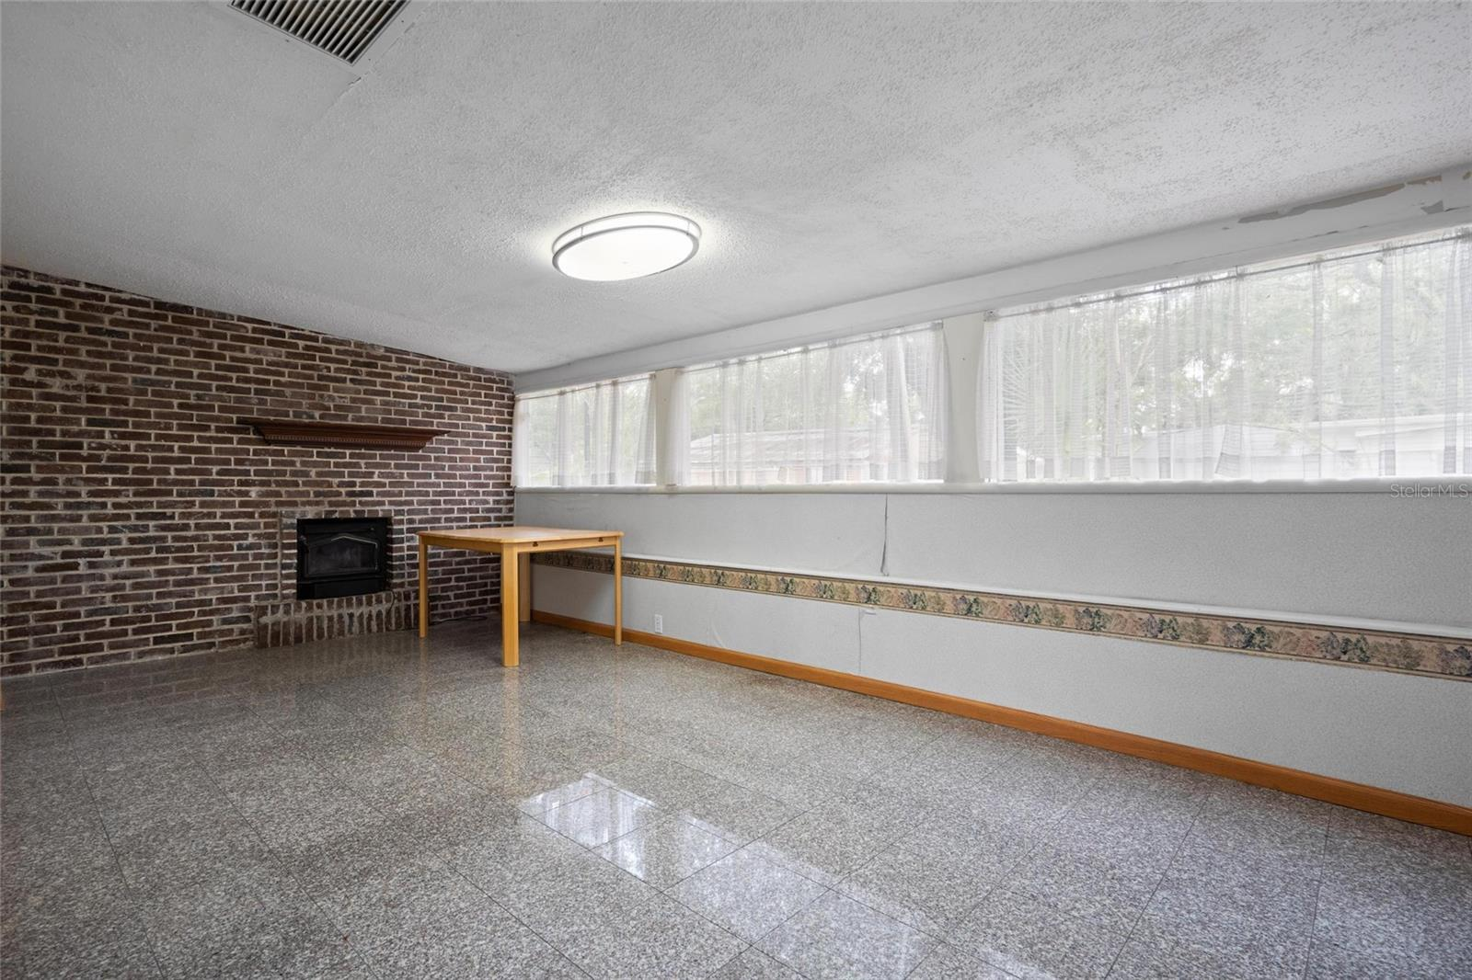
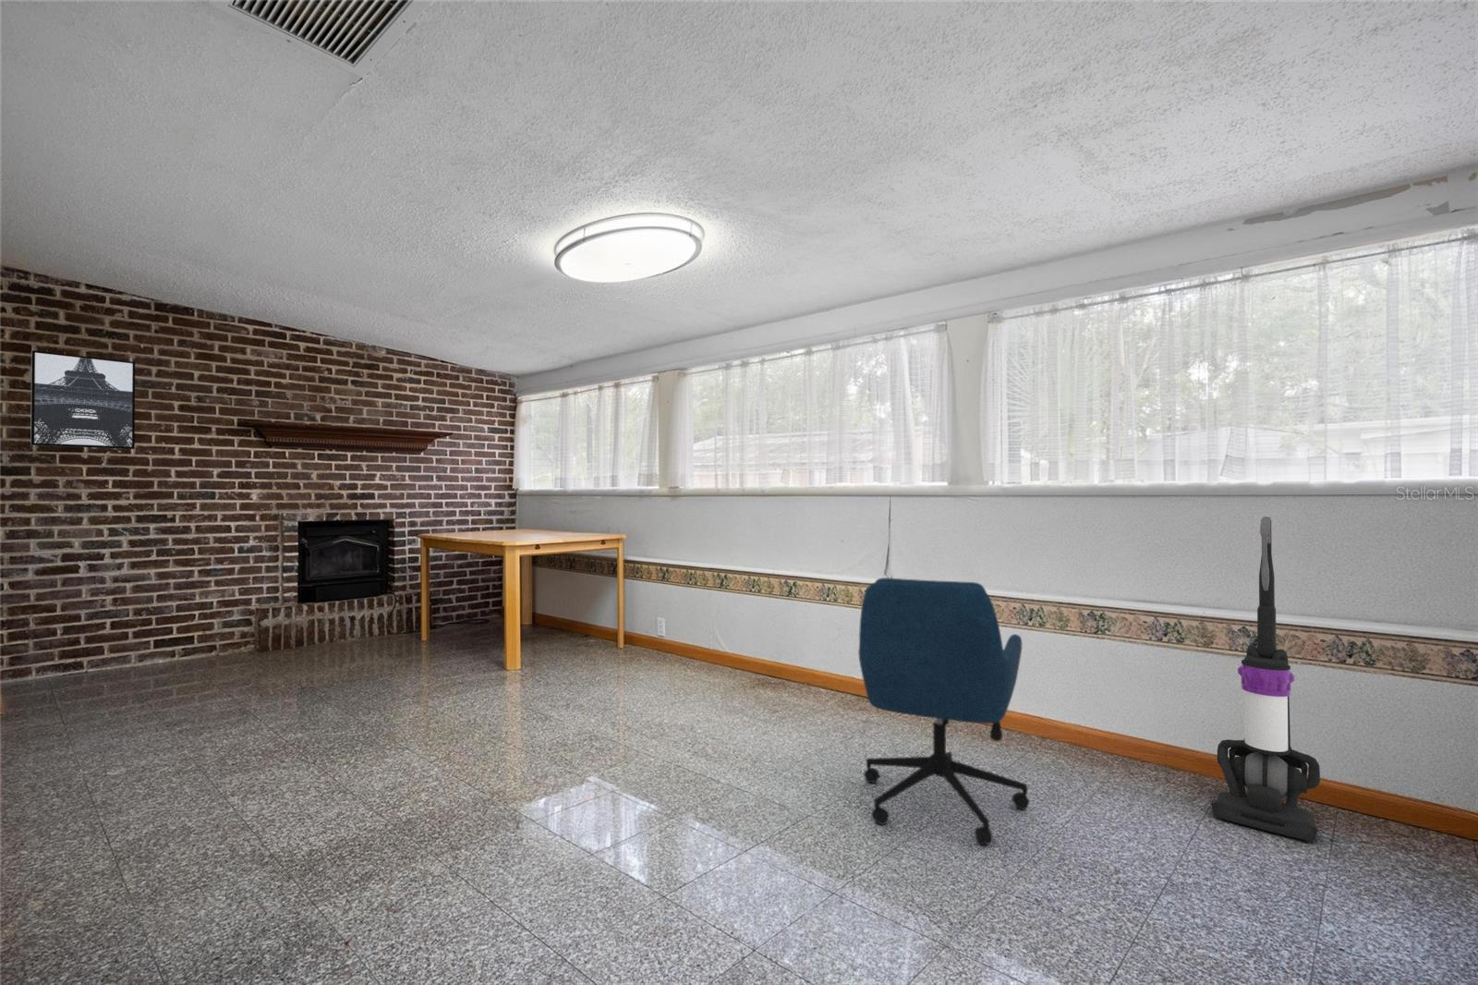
+ office chair (938, 688)
+ vacuum cleaner (1265, 663)
+ wall art (85, 402)
